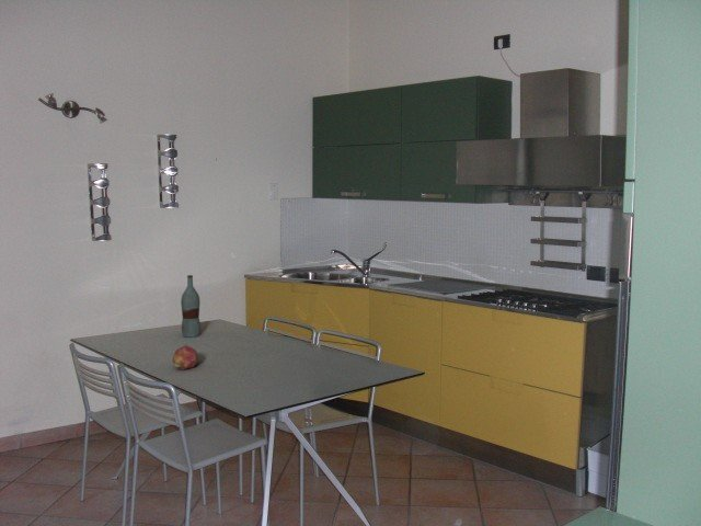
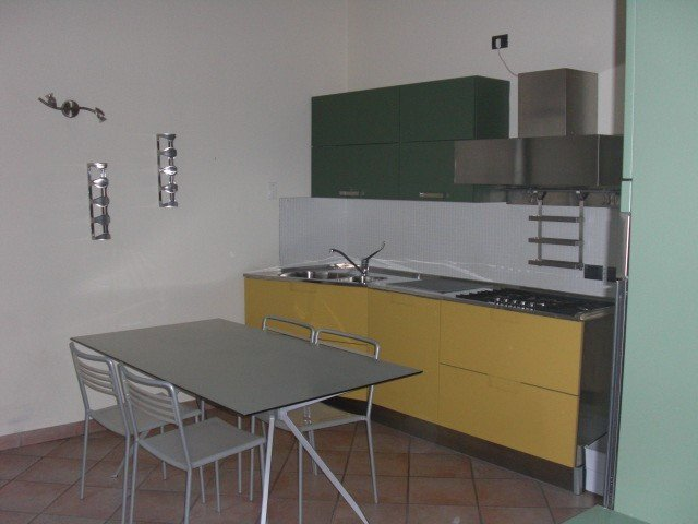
- bottle (191, 305)
- fruit (186, 356)
